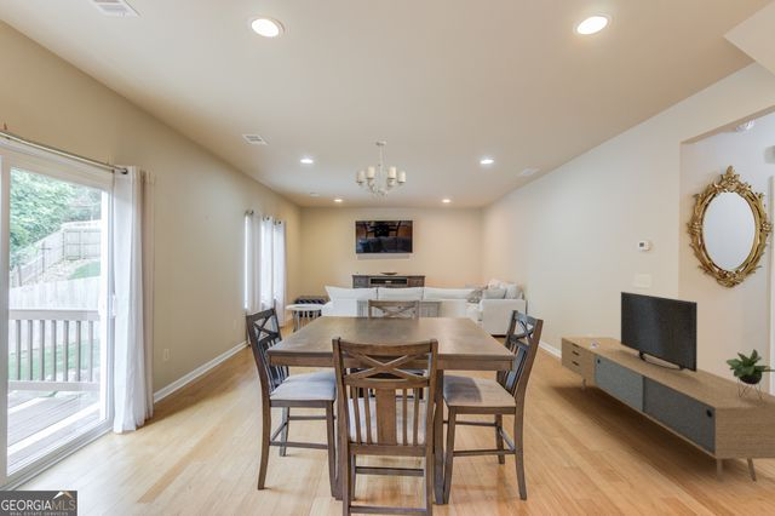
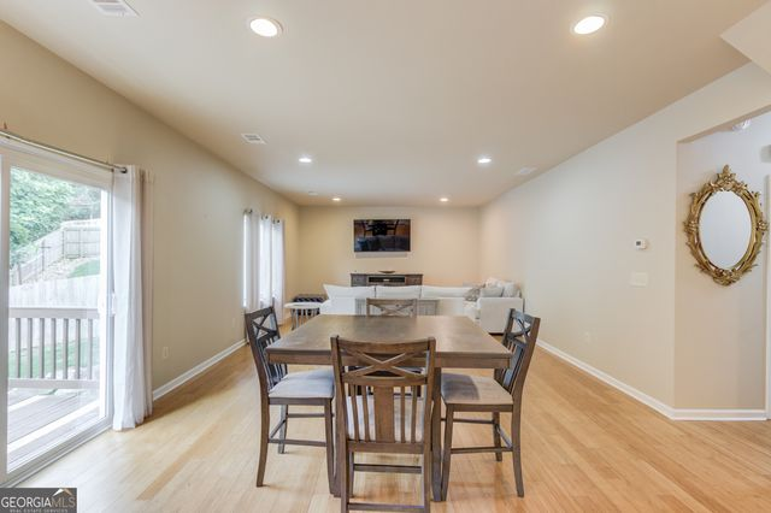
- chandelier (380, 170)
- media console (648, 360)
